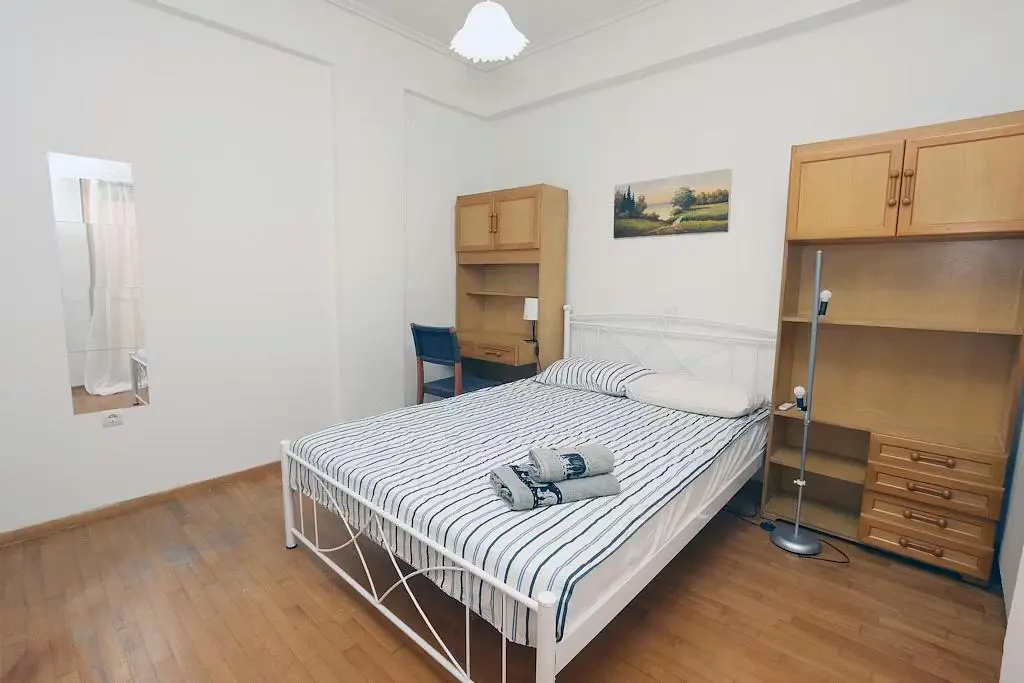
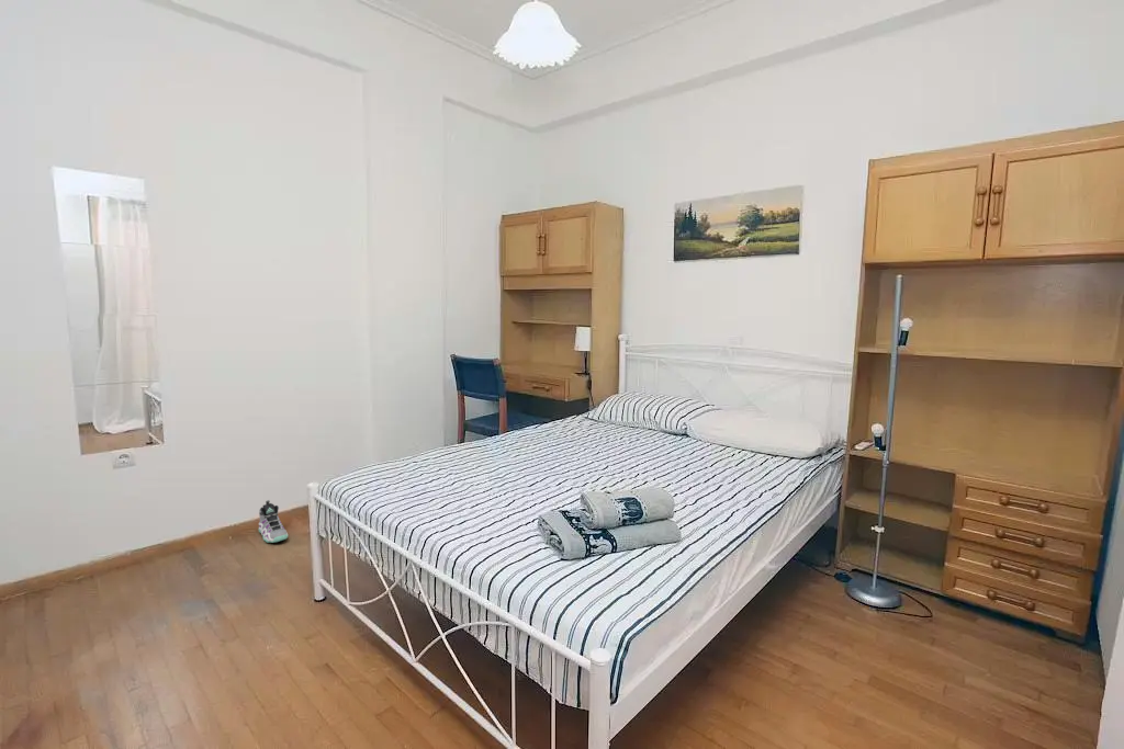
+ sneaker (270, 519)
